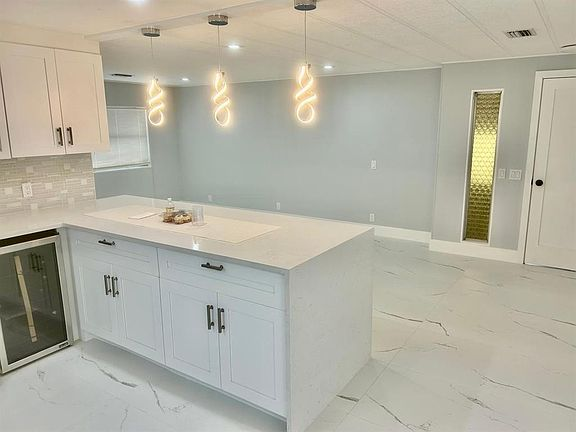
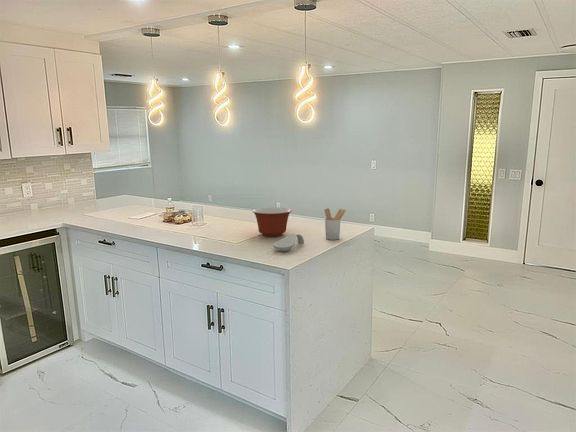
+ mixing bowl (272, 222)
+ spoon rest (289, 241)
+ utensil holder (335, 223)
